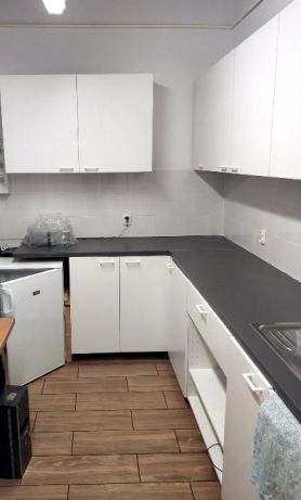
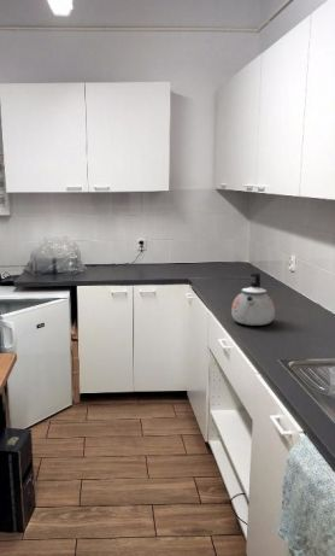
+ kettle (253, 298)
